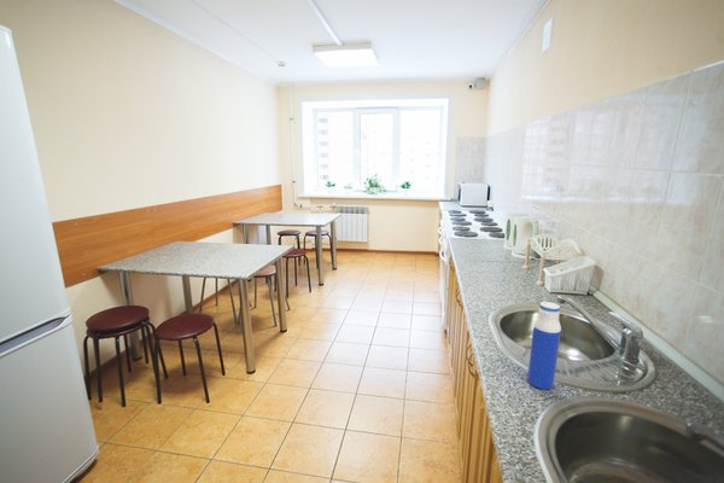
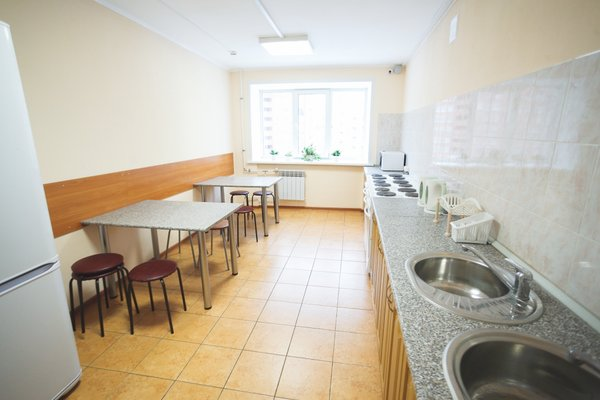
- water bottle (544, 344)
